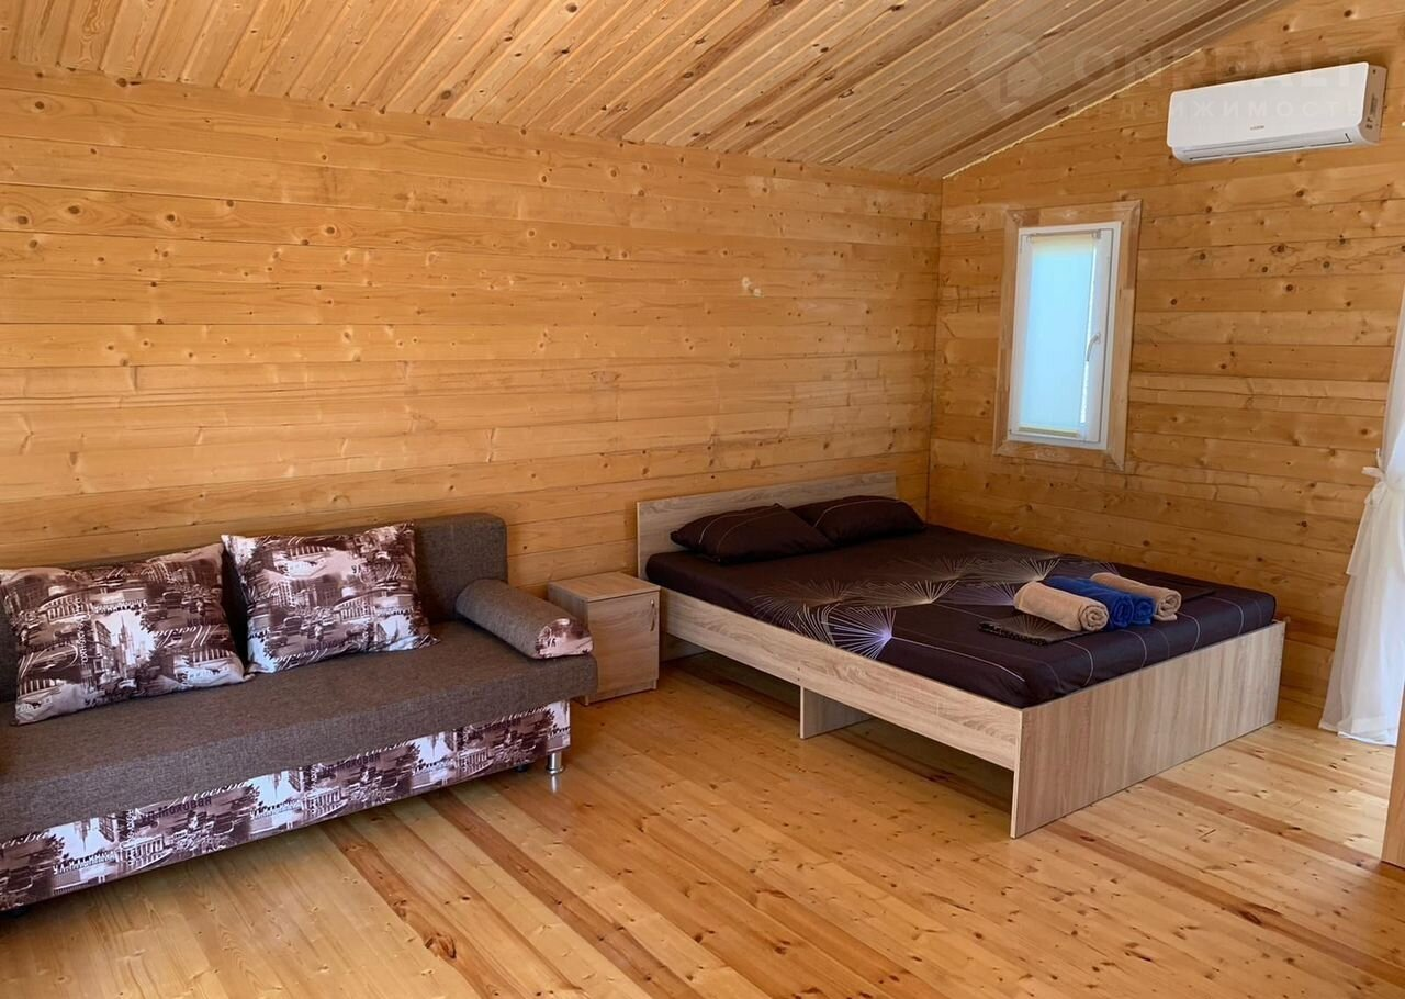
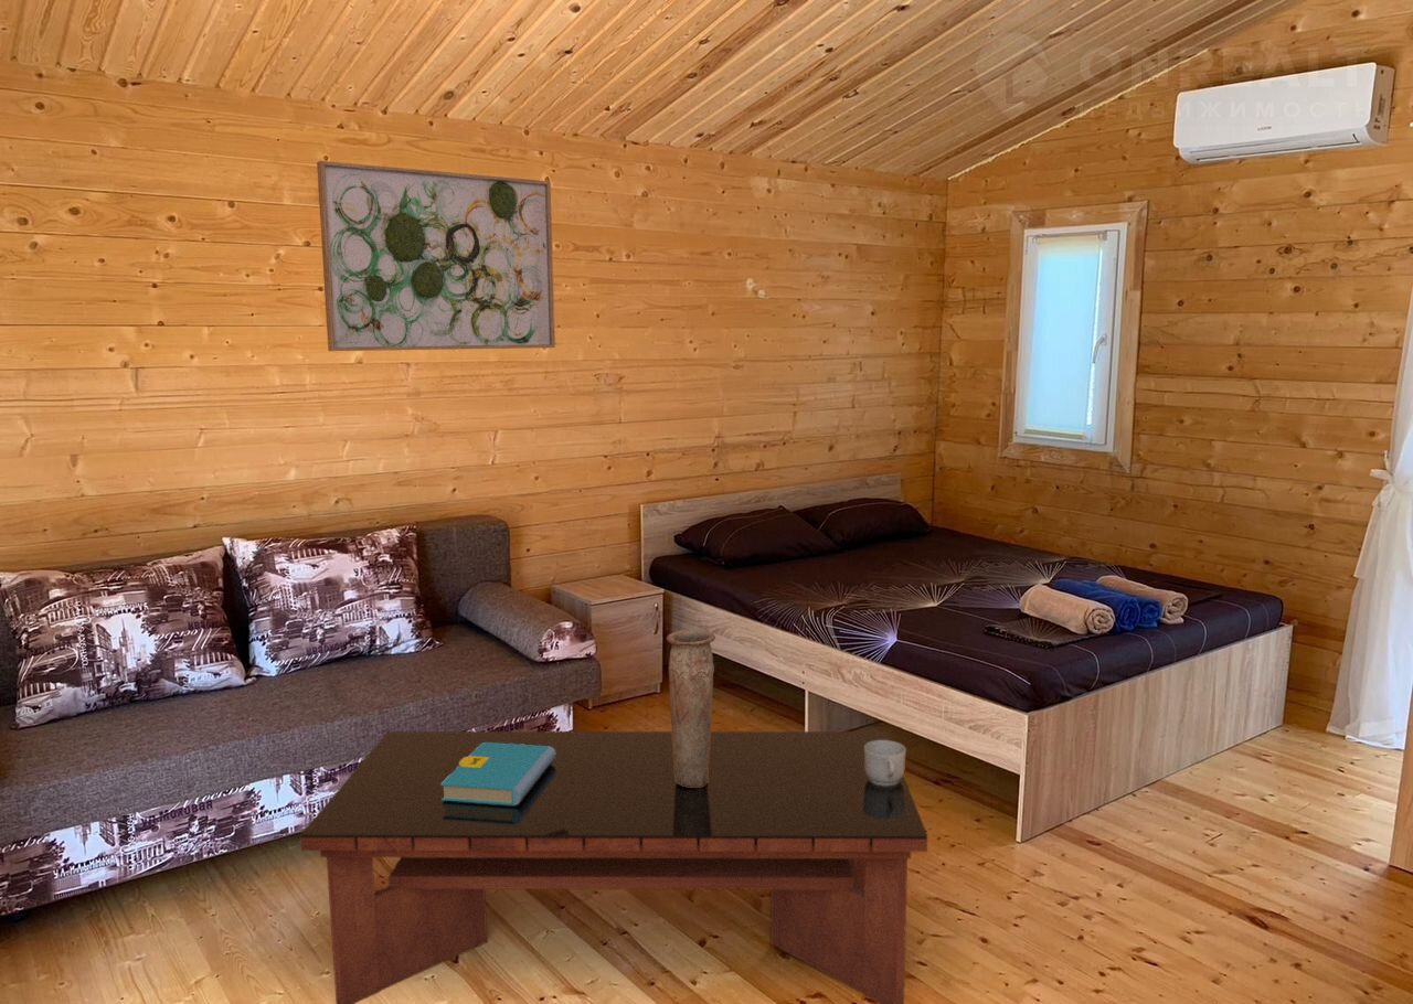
+ mug (885, 765)
+ wall art (446, 261)
+ coffee table (627, 861)
+ book (500, 771)
+ vase (691, 708)
